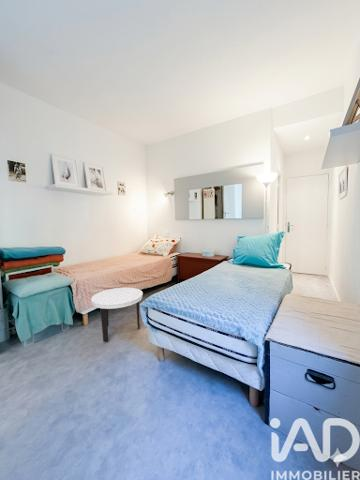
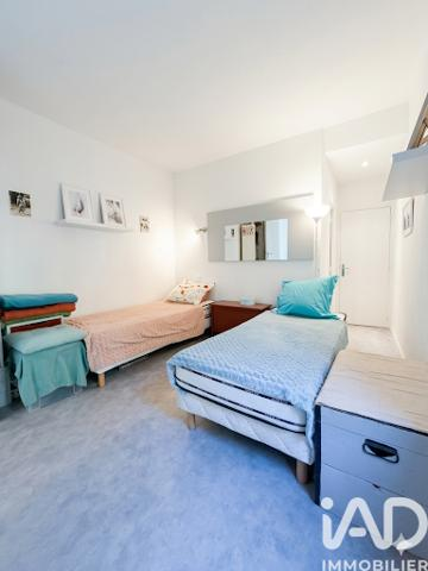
- side table (118, 307)
